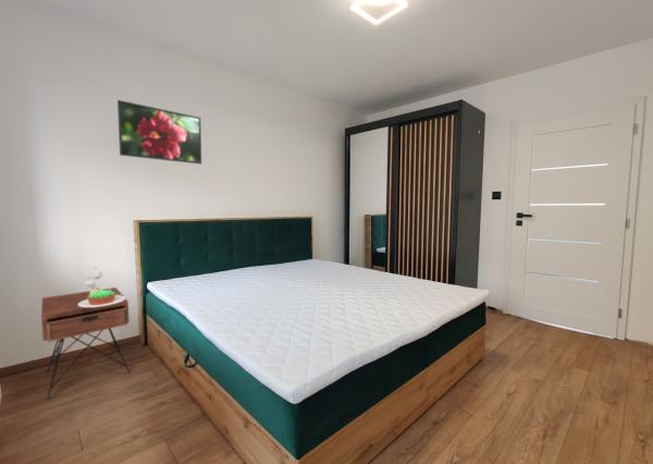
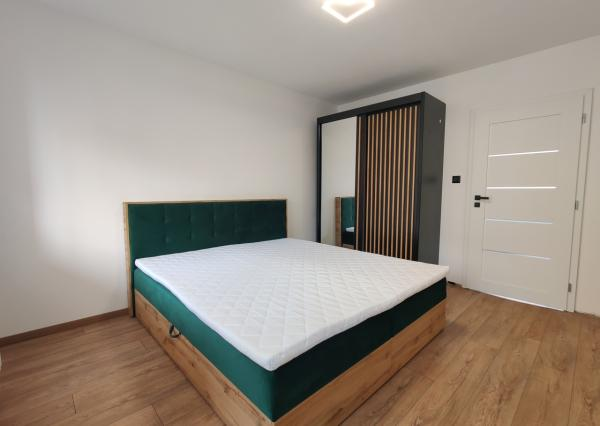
- nightstand (88, 334)
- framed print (163, 134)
- succulent plant (100, 288)
